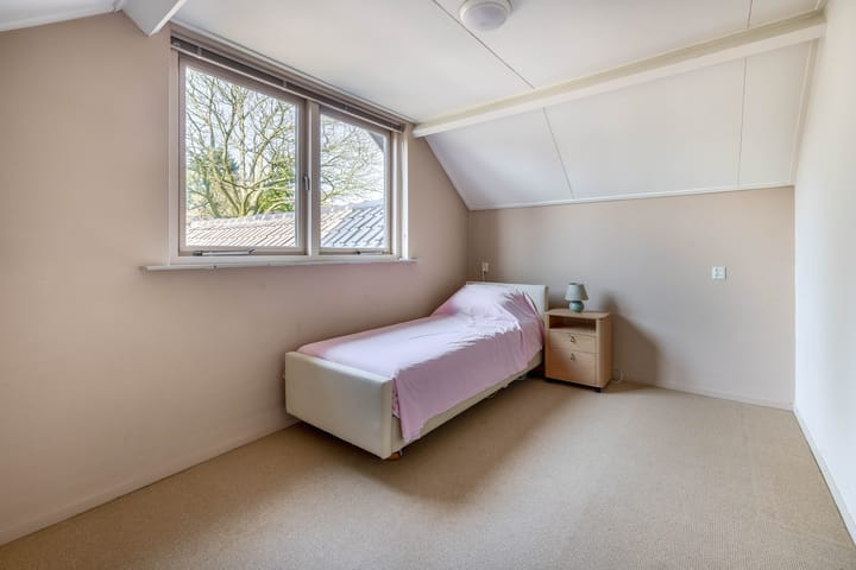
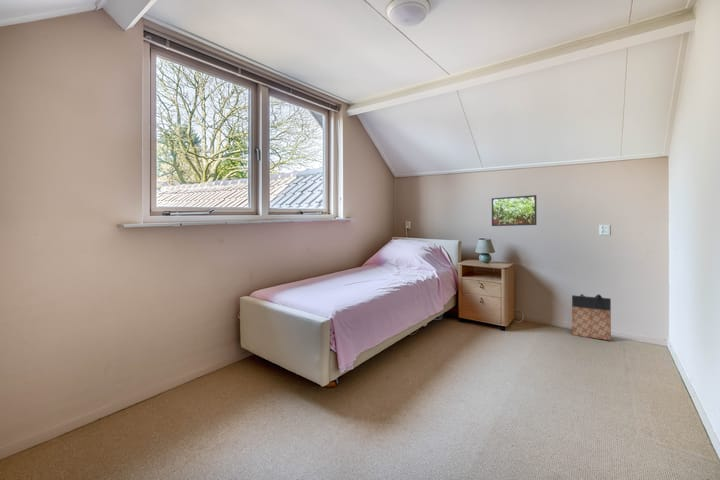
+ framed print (513, 211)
+ bag (590, 314)
